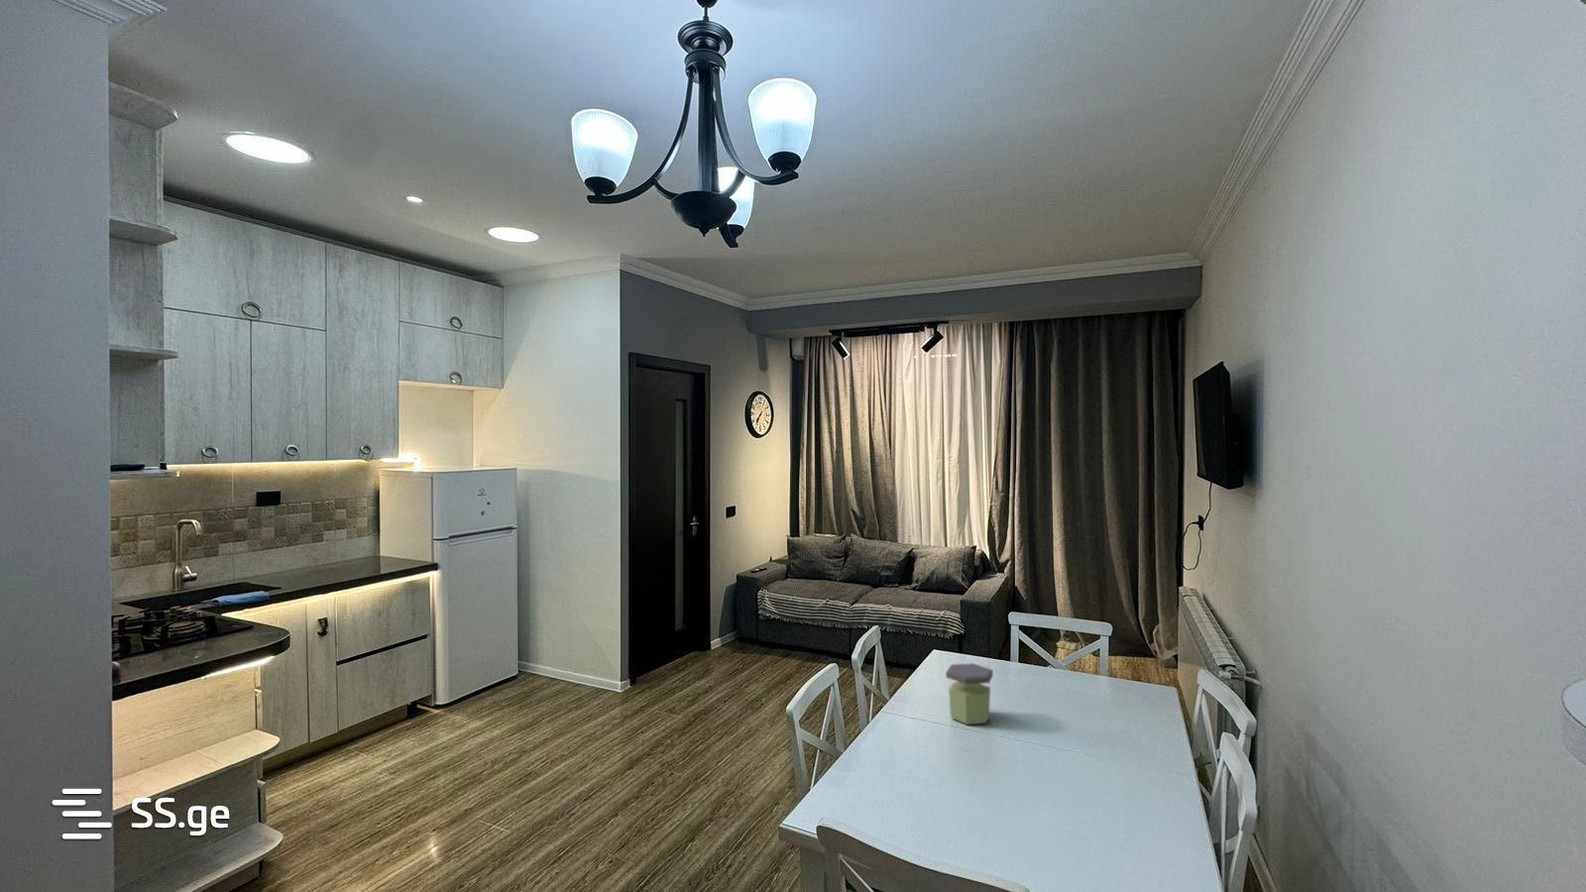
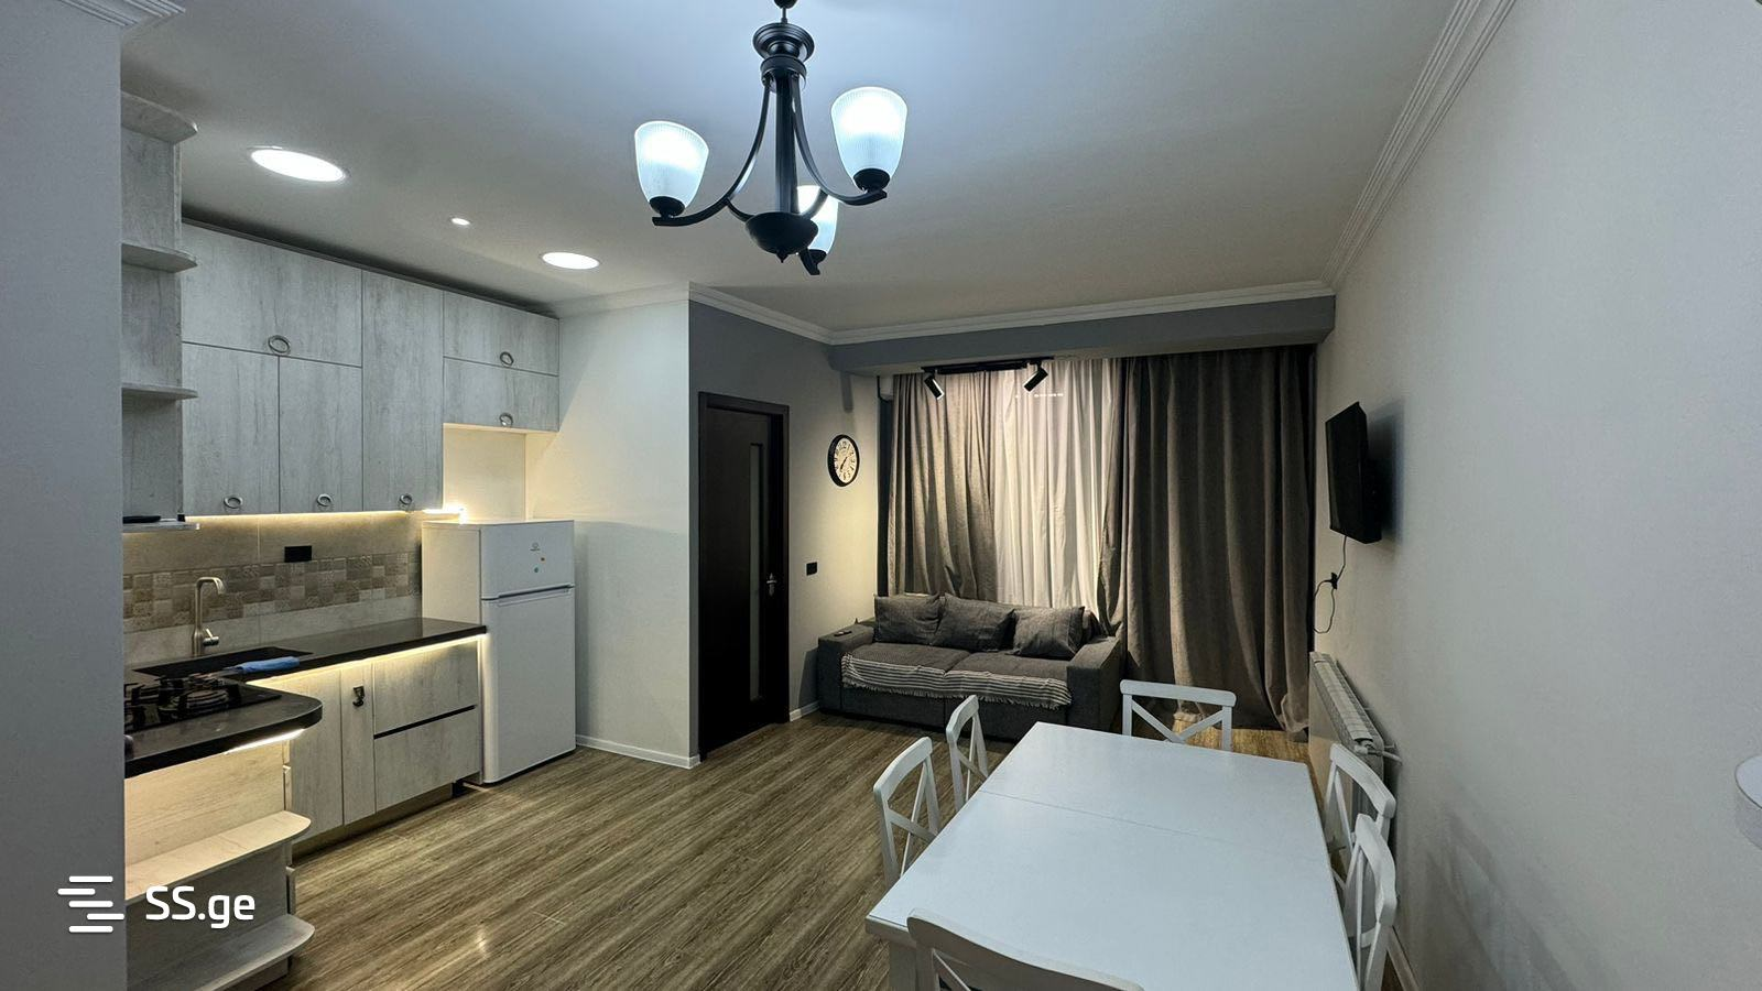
- jar (969, 694)
